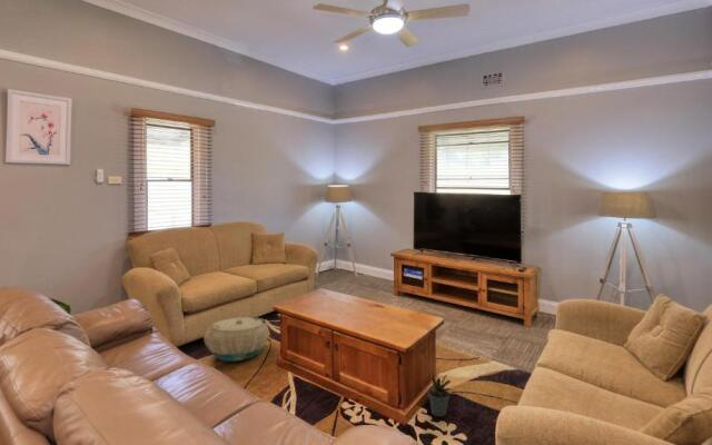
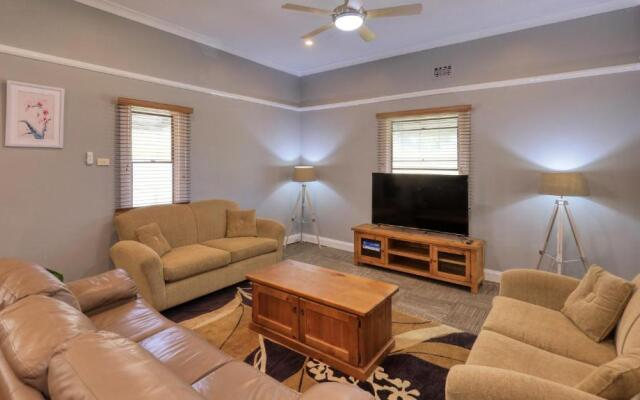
- basket (237, 336)
- potted plant (442, 394)
